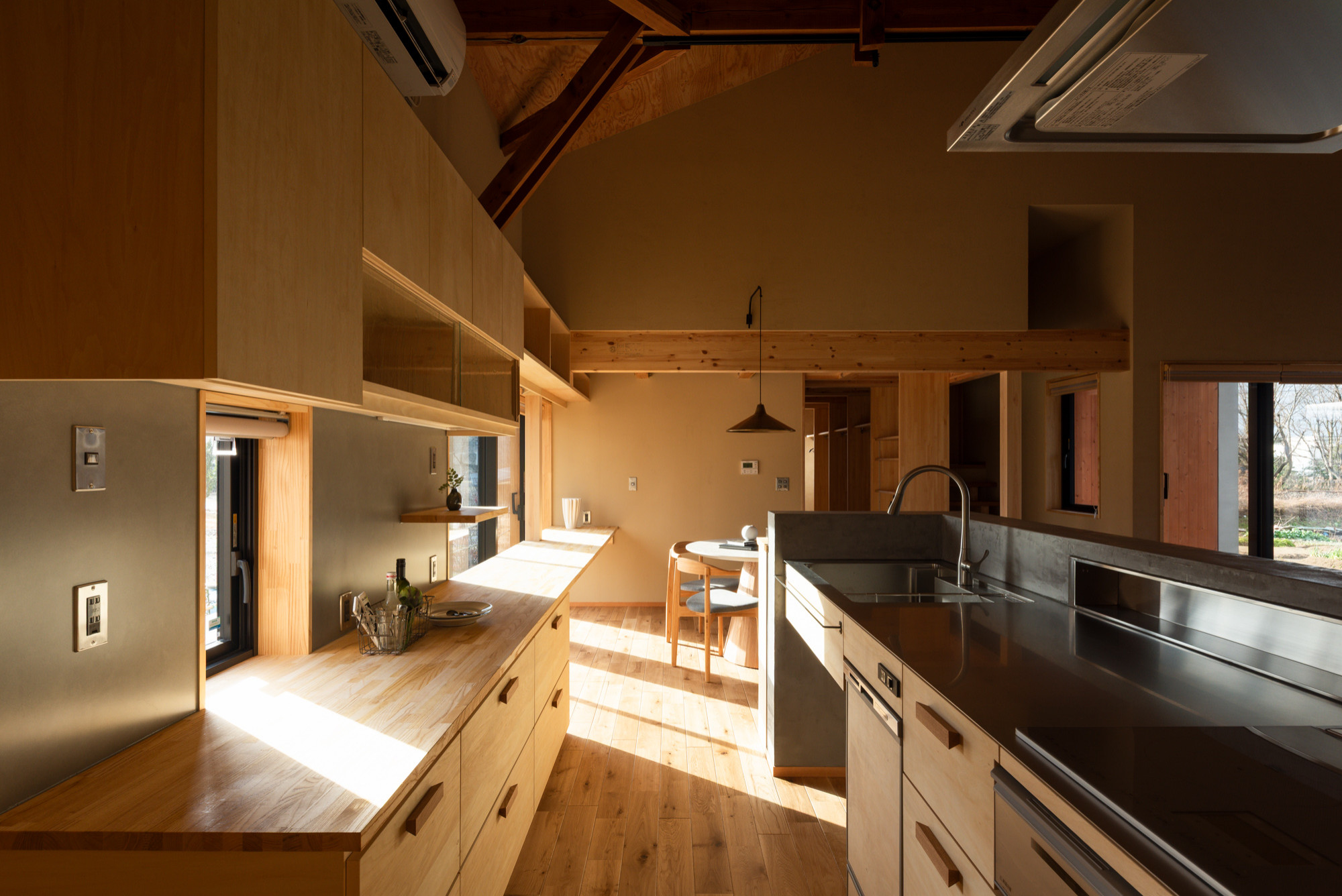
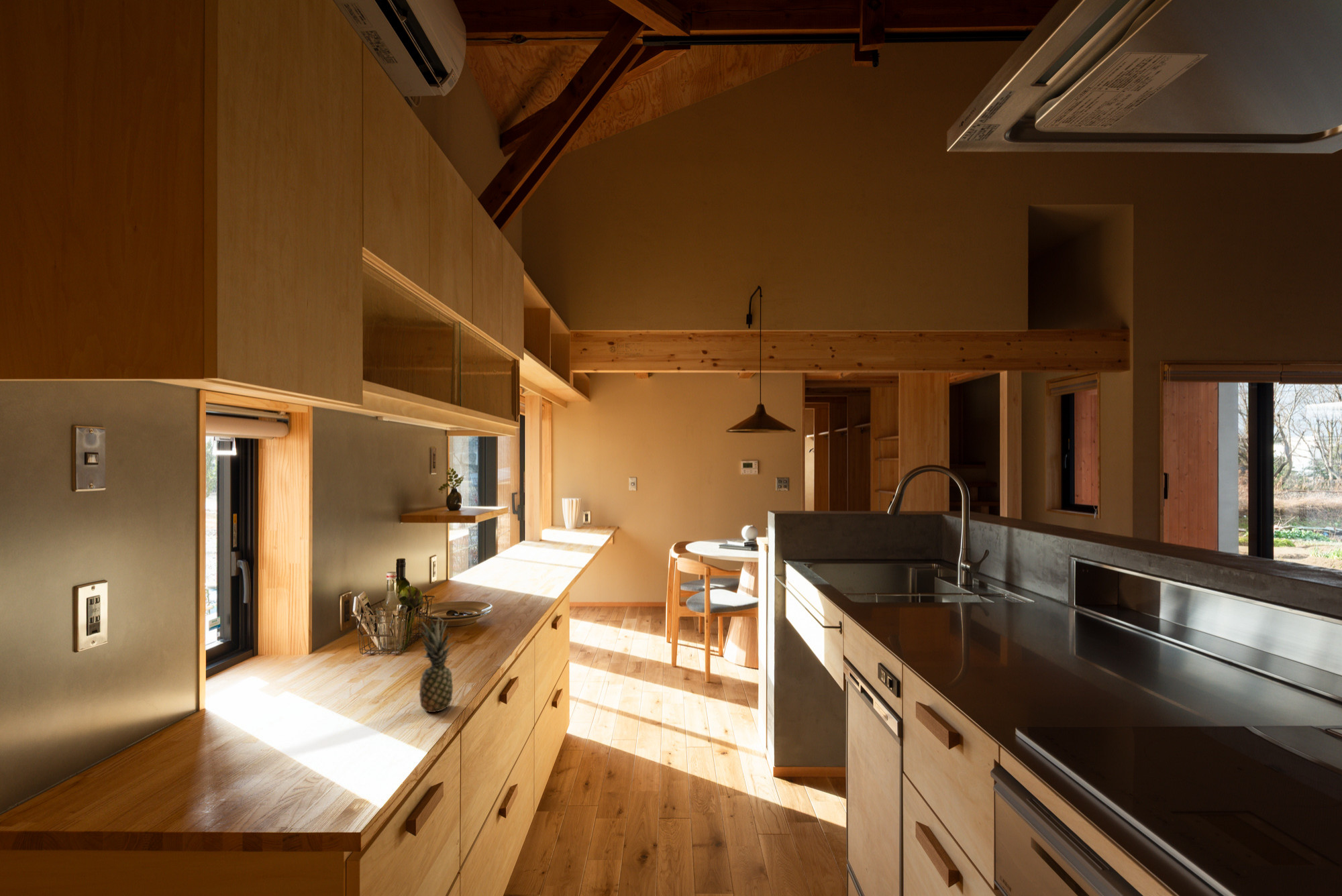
+ fruit (435, 661)
